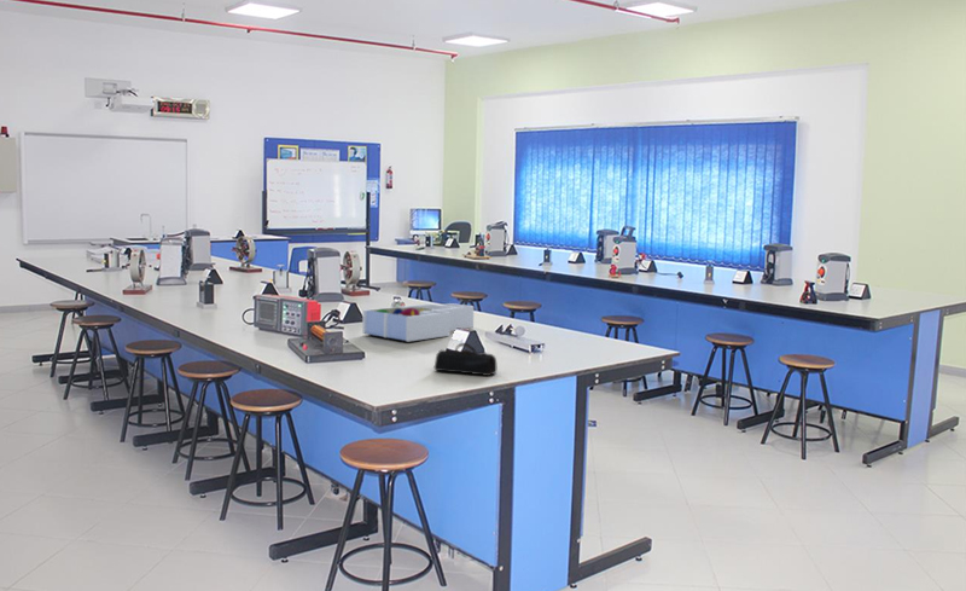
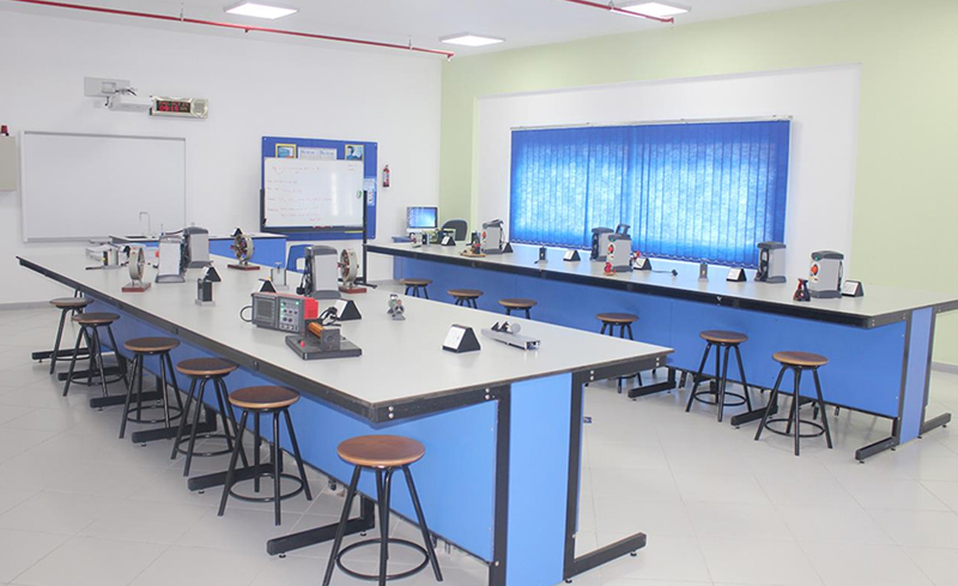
- pencil case (465, 357)
- desk organizer (426, 320)
